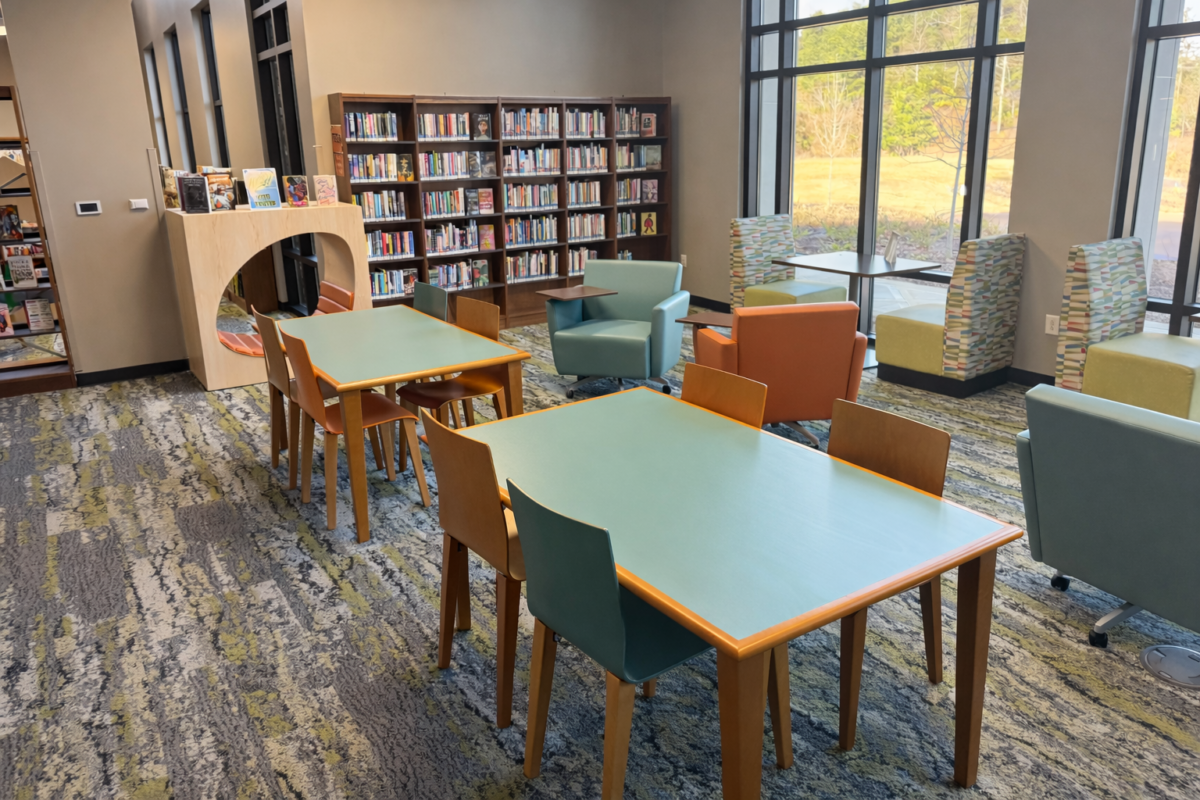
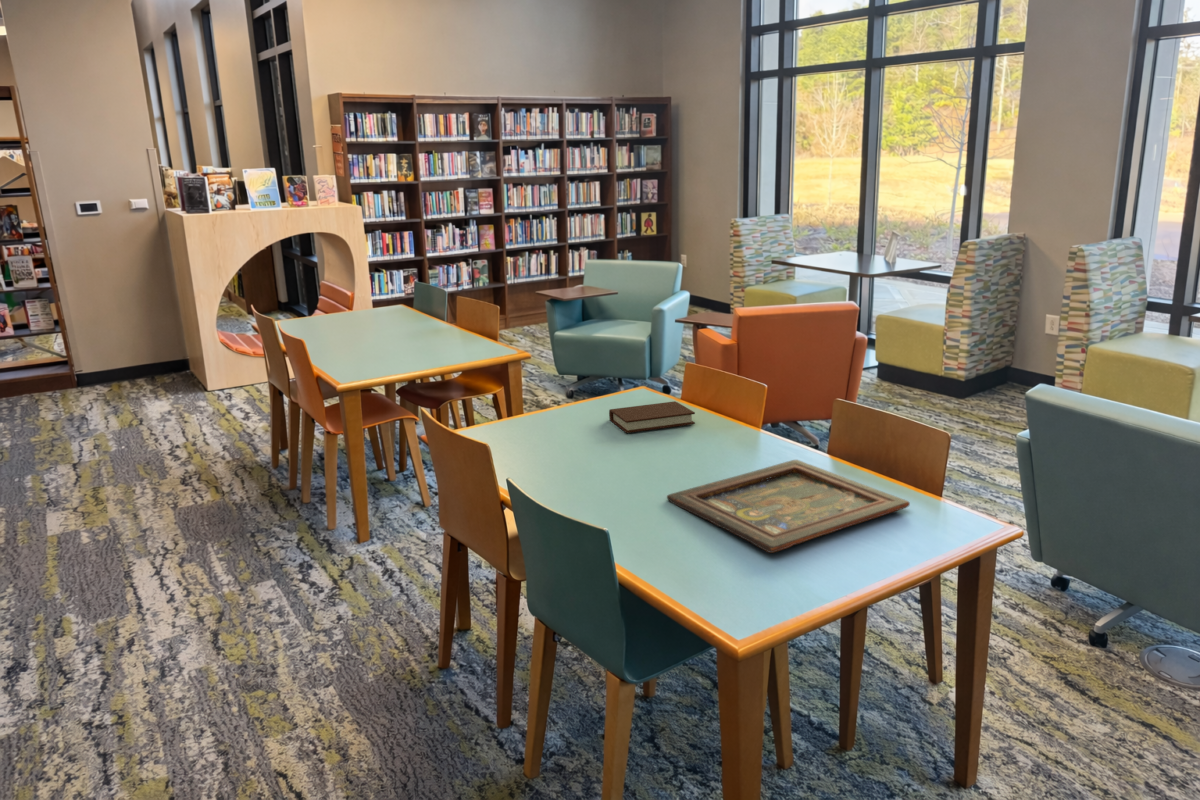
+ religious icon (785, 500)
+ book (651, 416)
